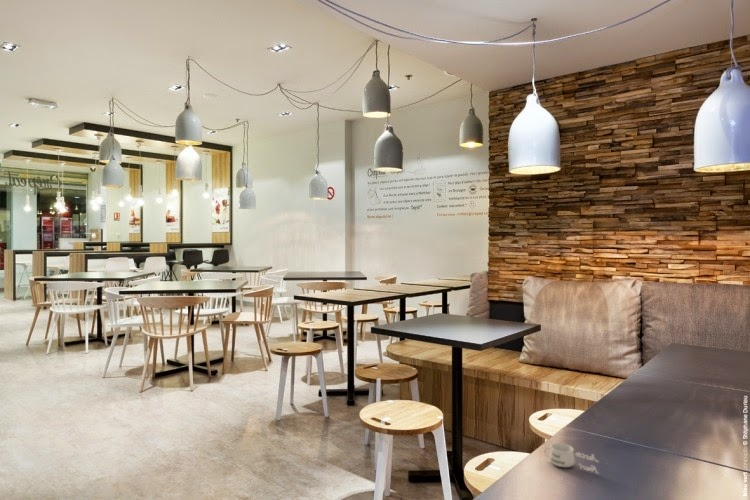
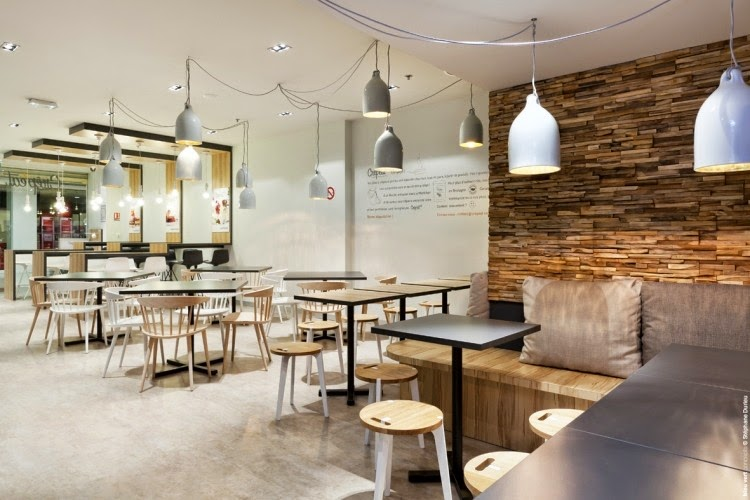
- mug (570, 457)
